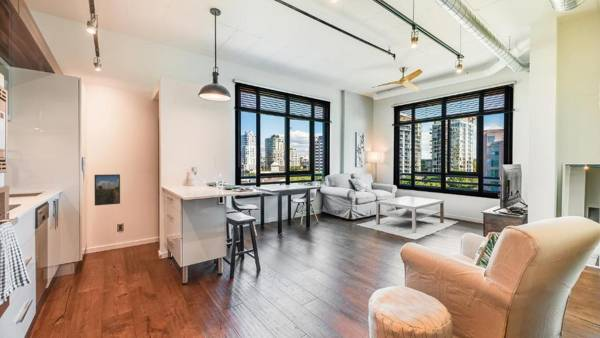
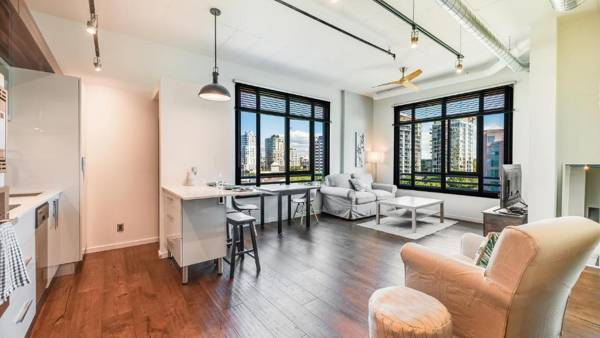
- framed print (107, 189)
